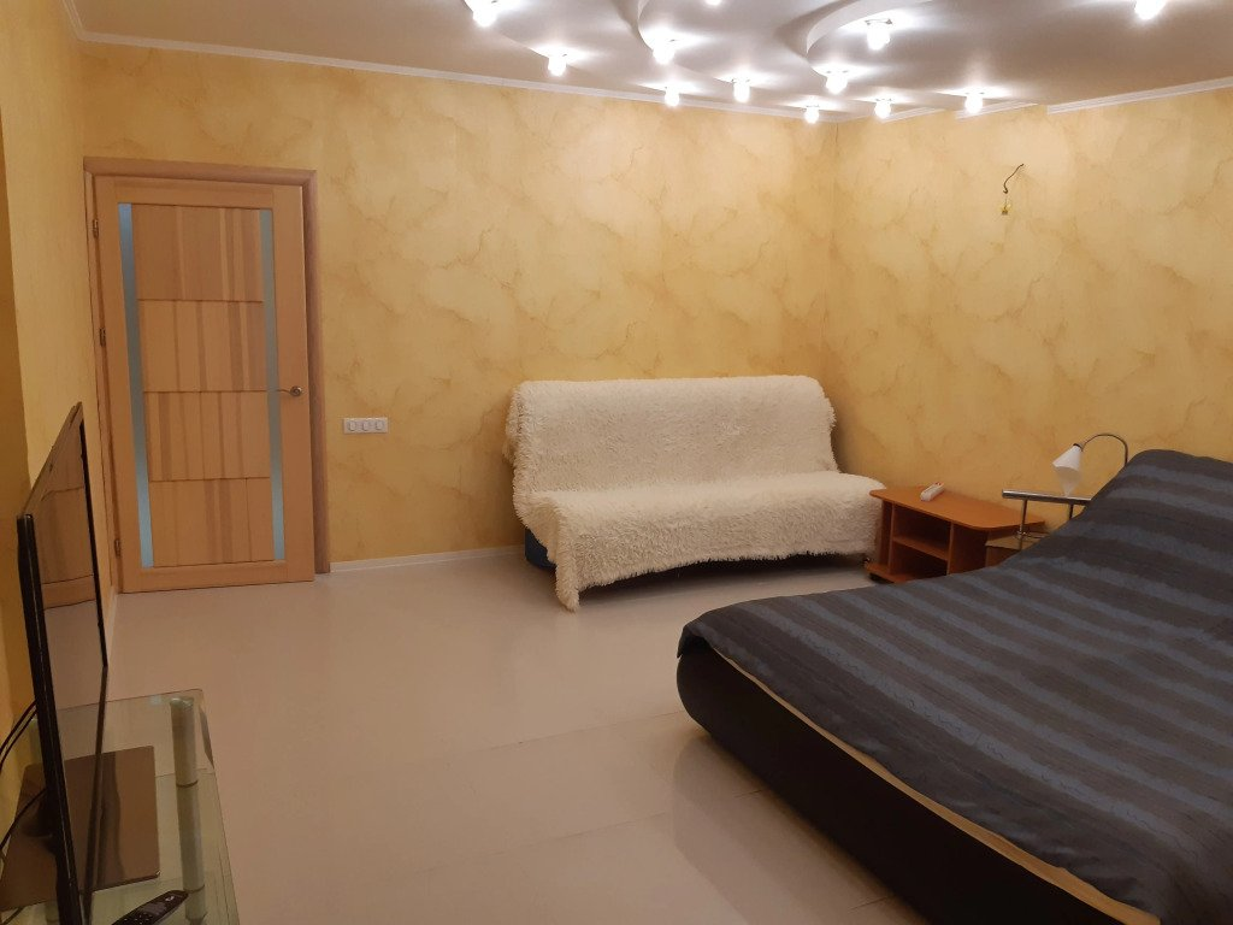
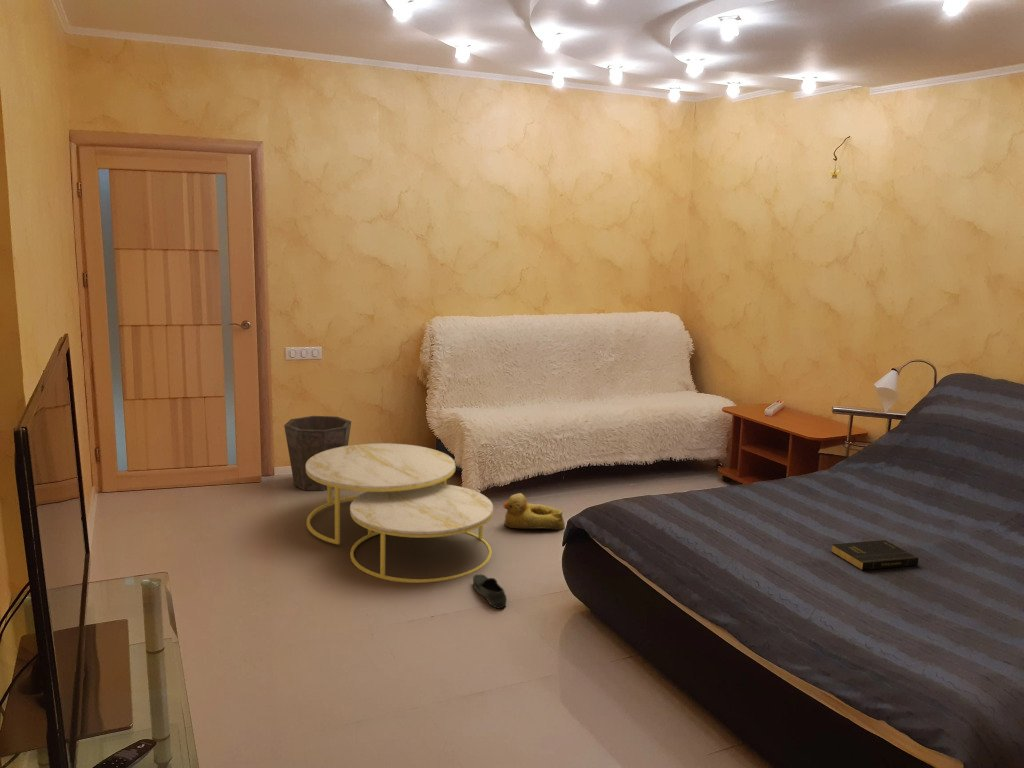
+ shoe (489, 586)
+ book (875, 554)
+ rubber duck (533, 509)
+ coffee table (397, 504)
+ waste bin (318, 453)
